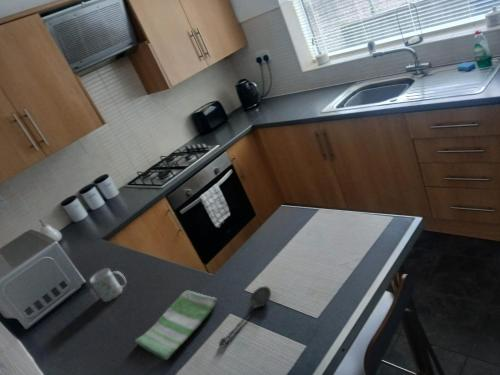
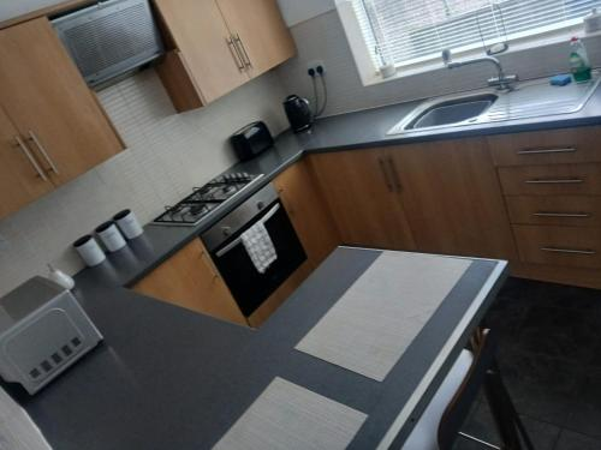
- dish towel (177, 321)
- spoon (245, 316)
- mug (110, 283)
